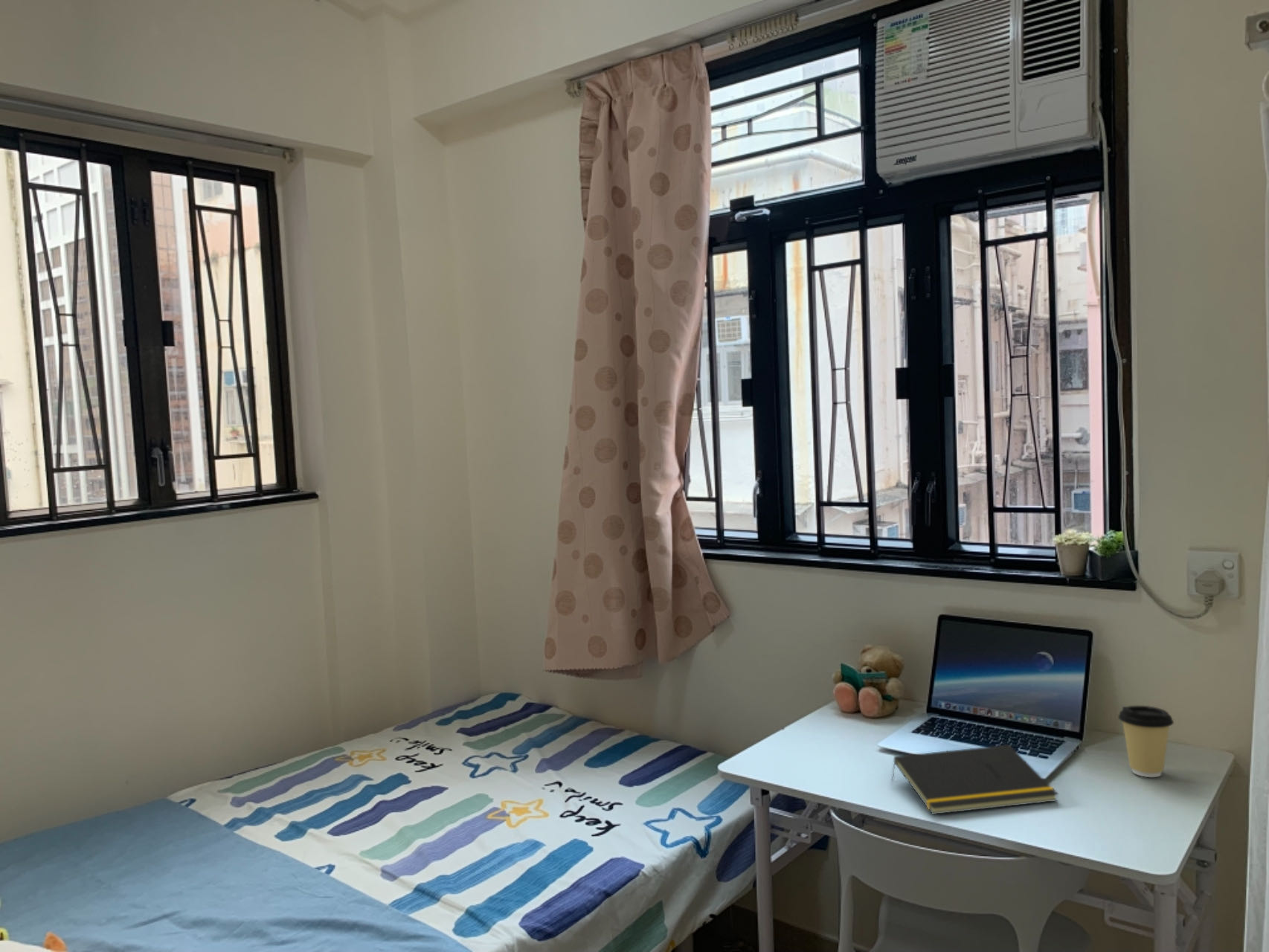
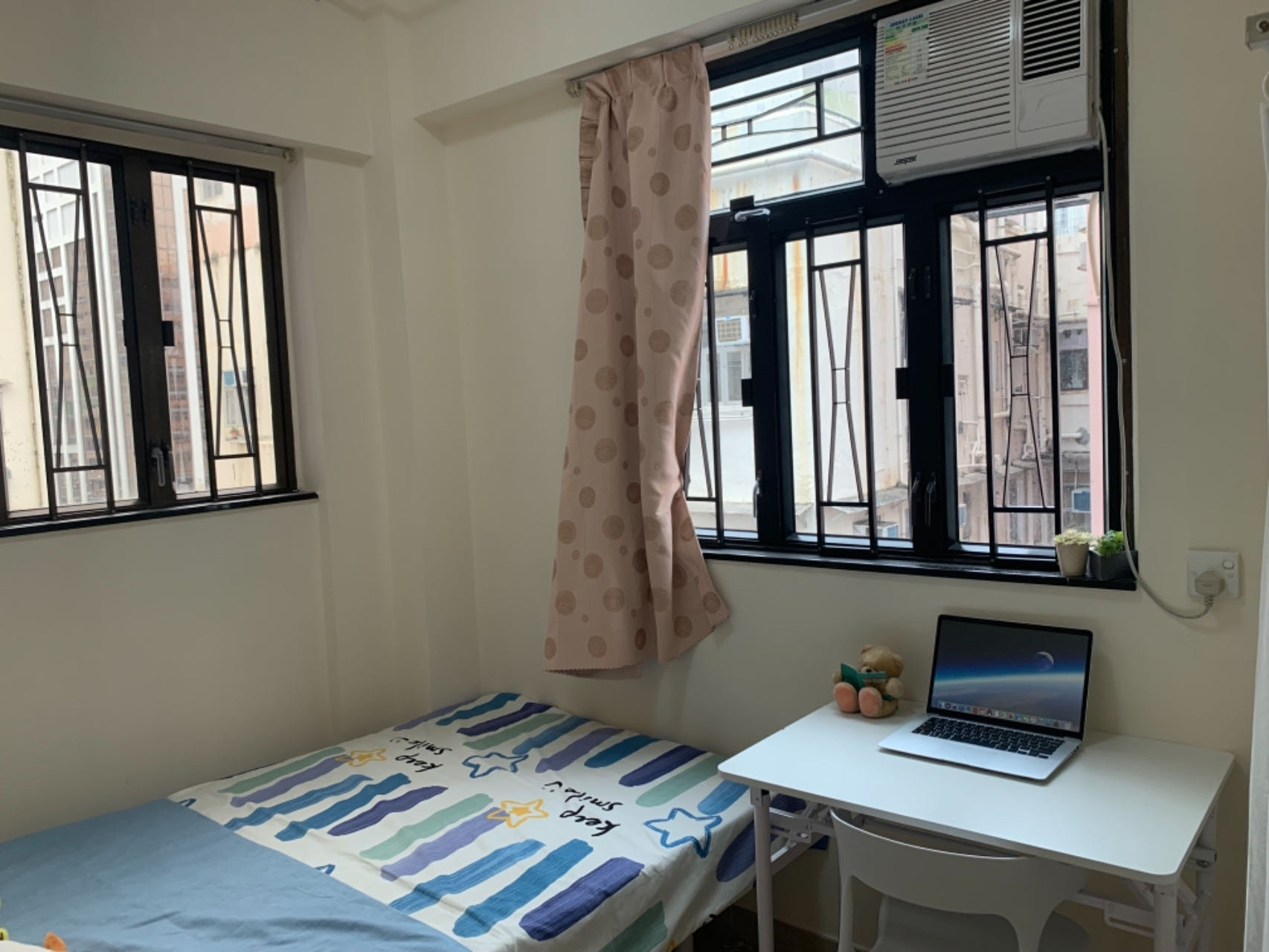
- coffee cup (1146, 740)
- notepad (972, 777)
